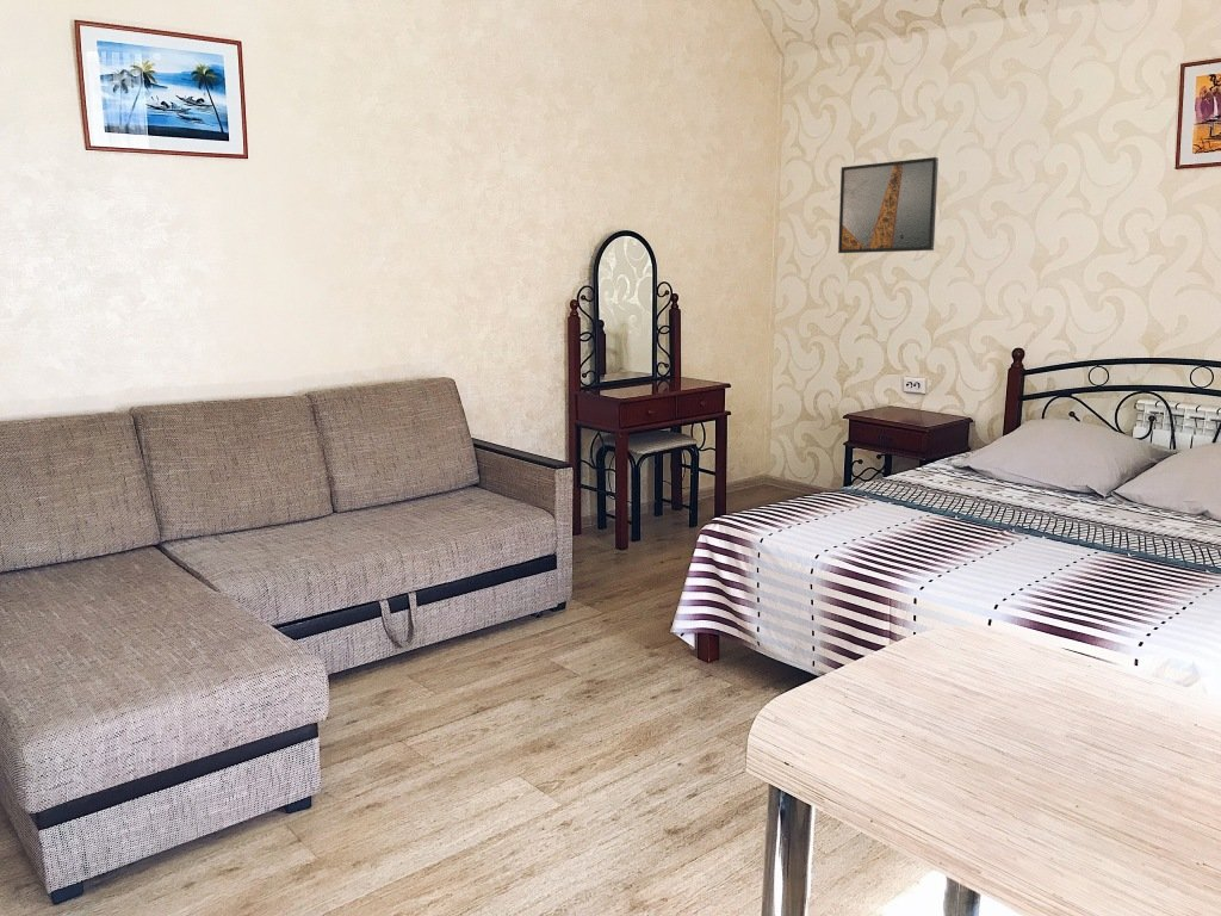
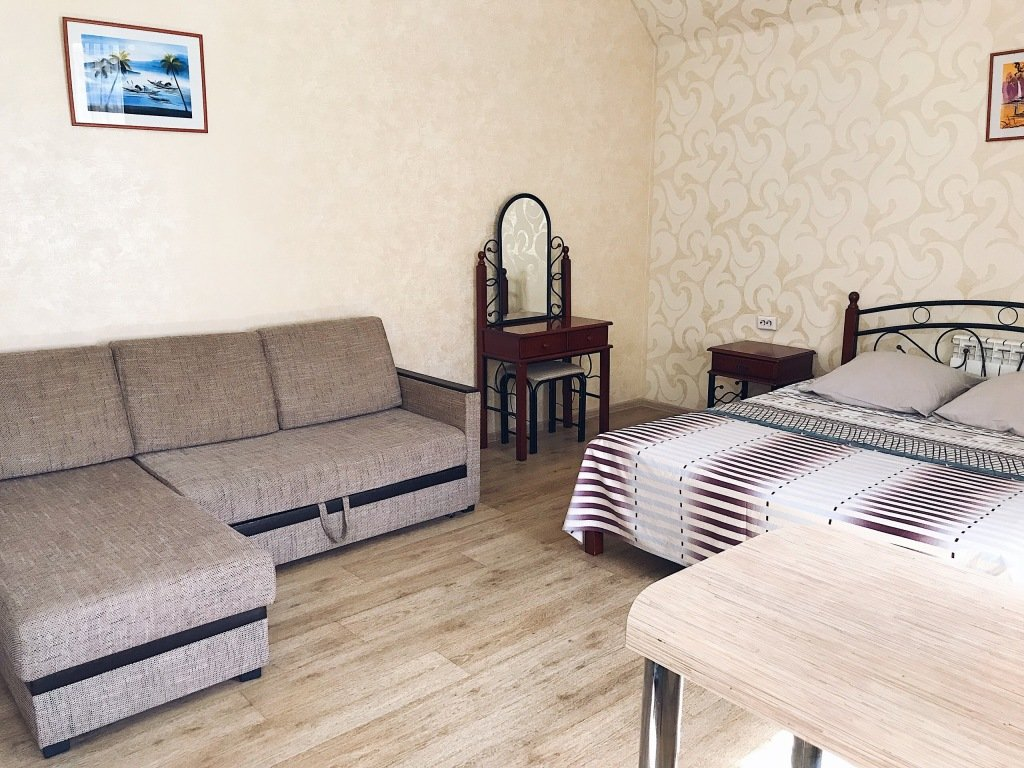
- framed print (886, 206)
